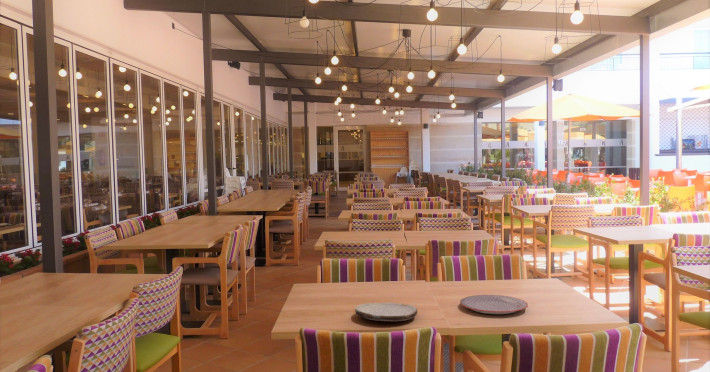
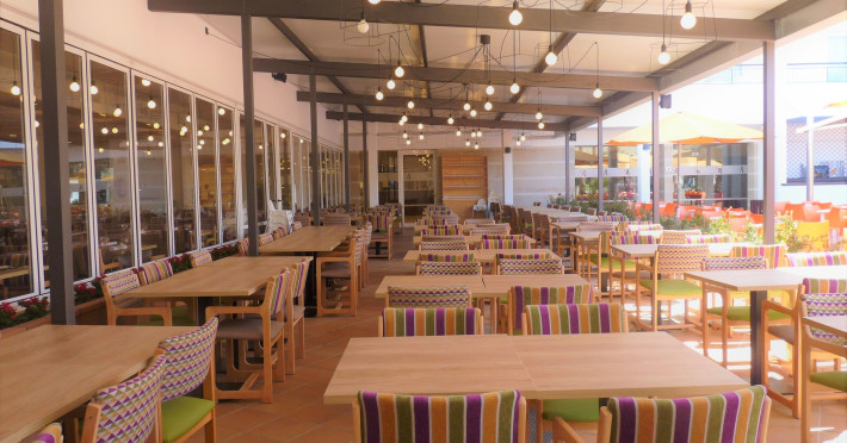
- plate (386, 311)
- plate (493, 305)
